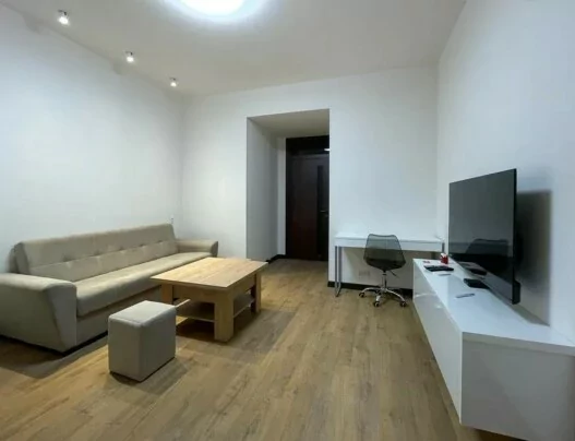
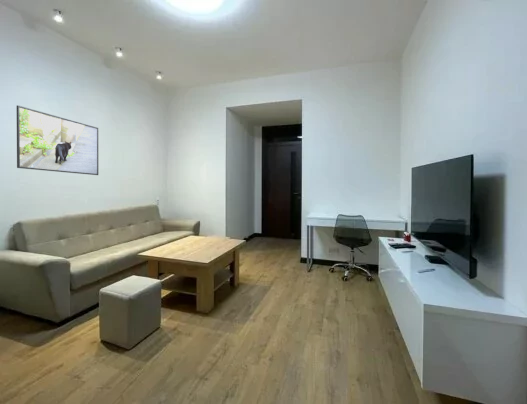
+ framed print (63, 145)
